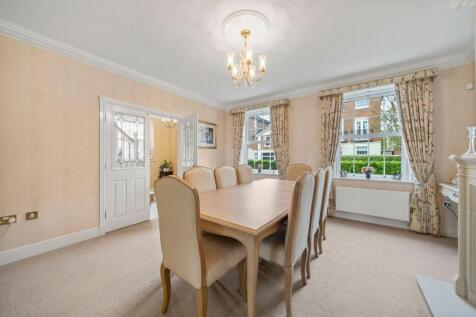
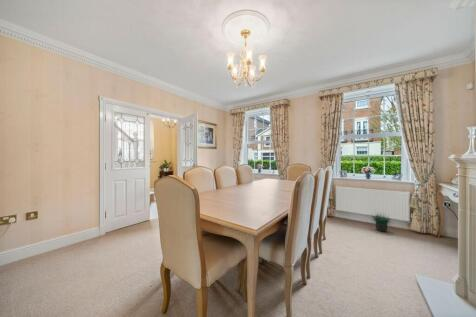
+ potted plant (381, 219)
